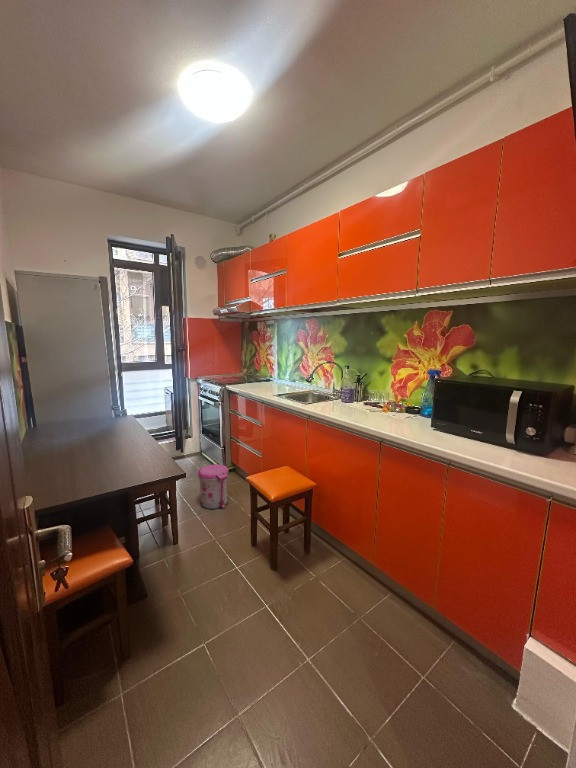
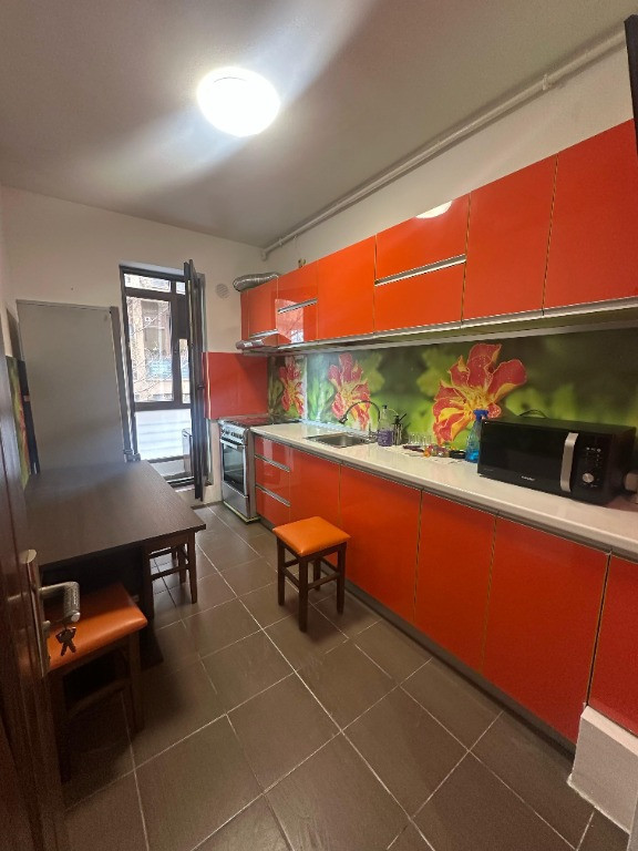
- trash can (213, 485)
